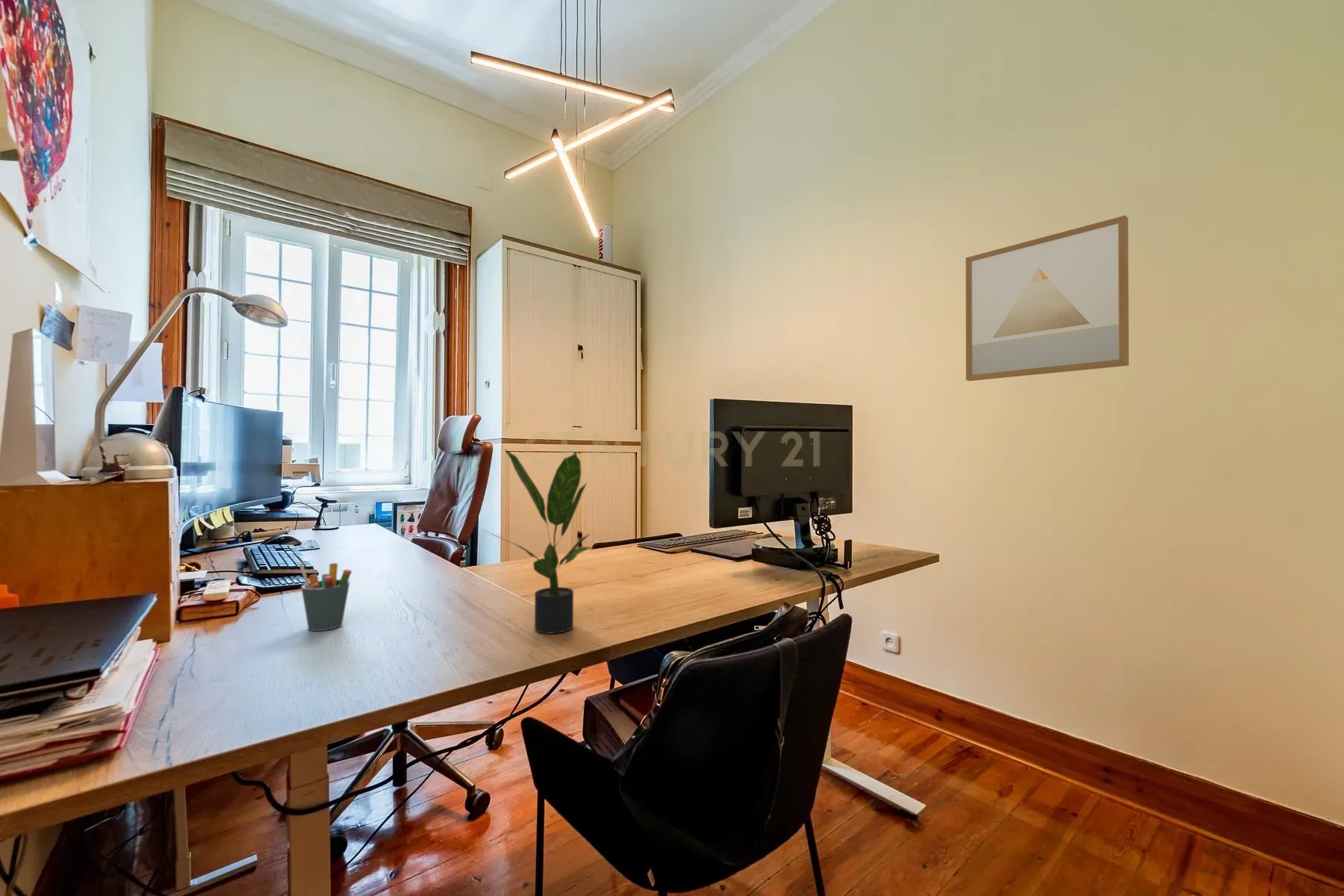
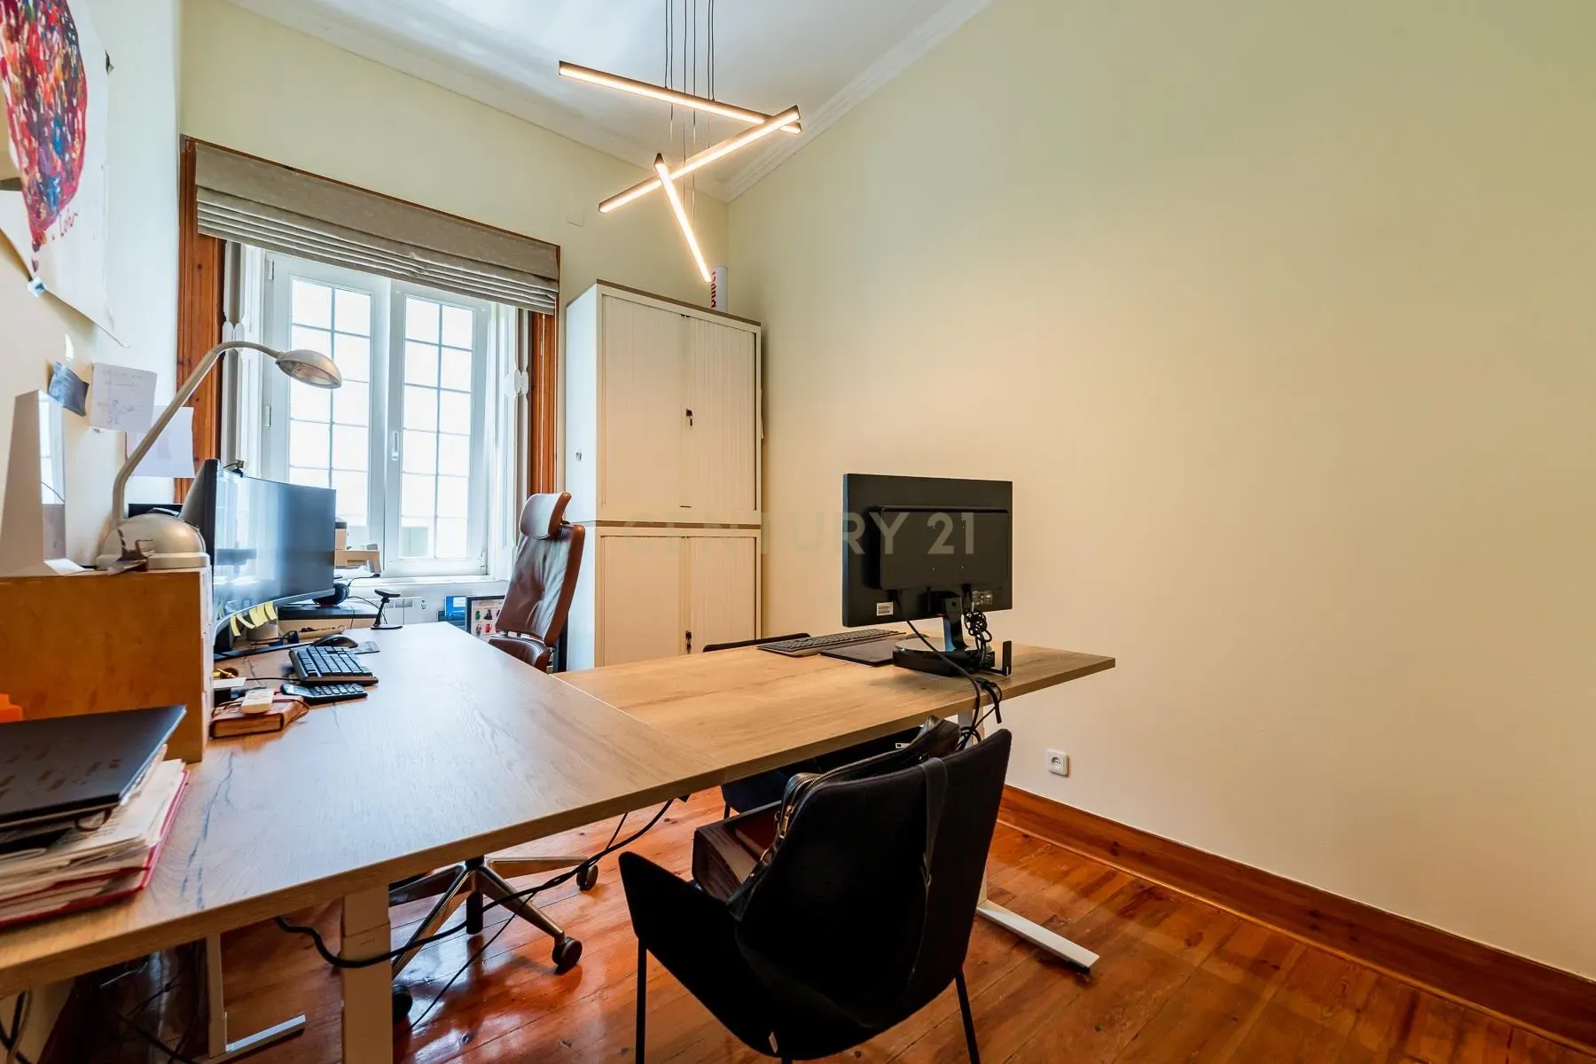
- wall art (1039, 306)
- pen holder (326, 593)
- potted plant (549, 537)
